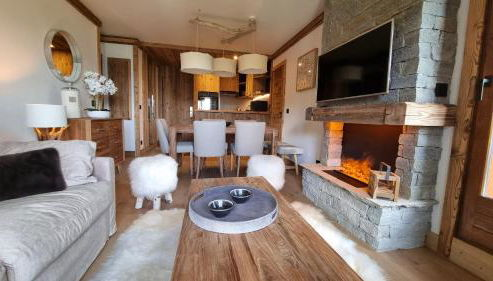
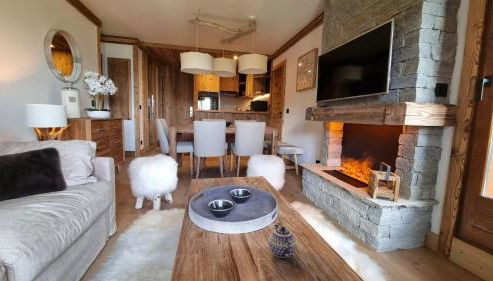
+ teapot (282, 240)
